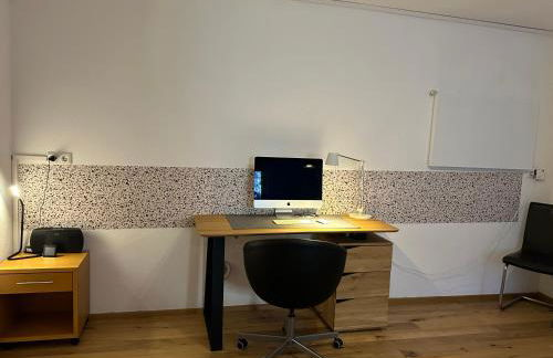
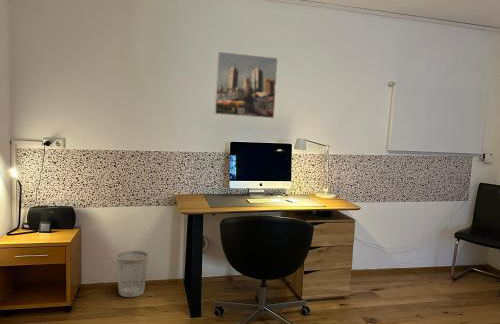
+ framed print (246, 85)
+ wastebasket (132, 273)
